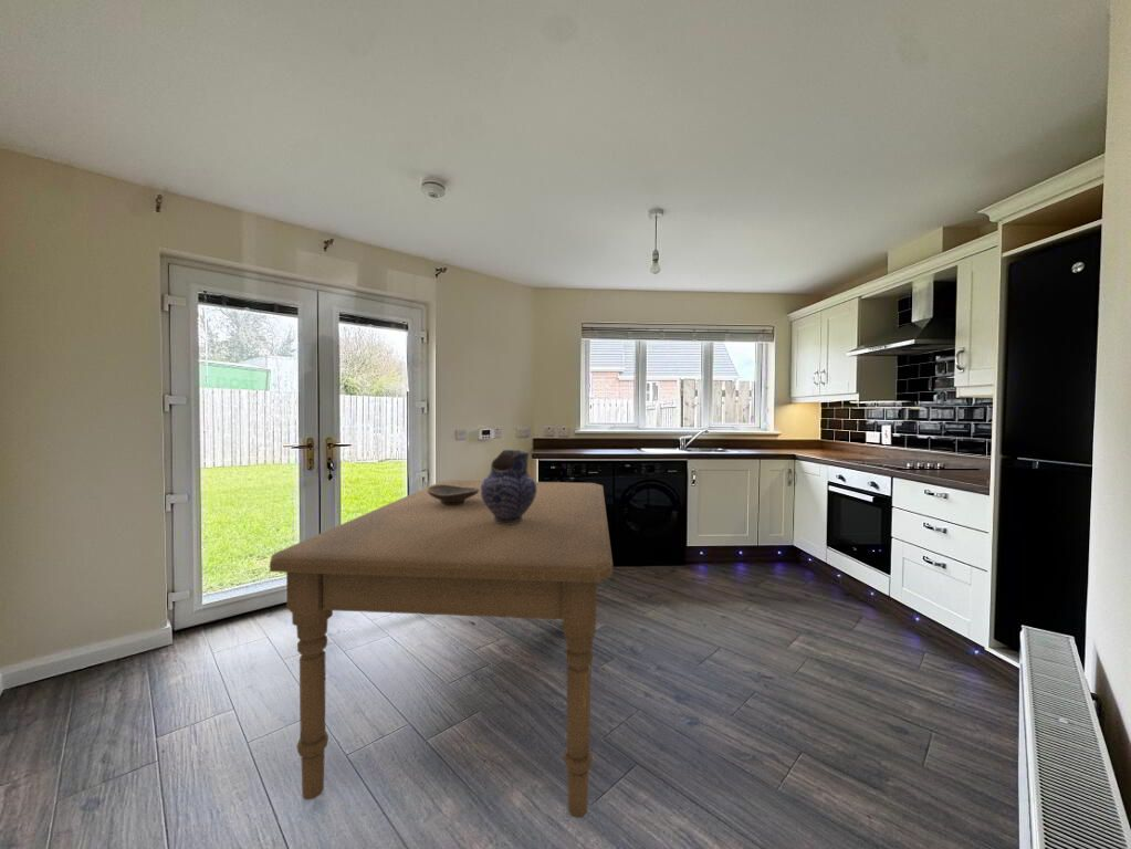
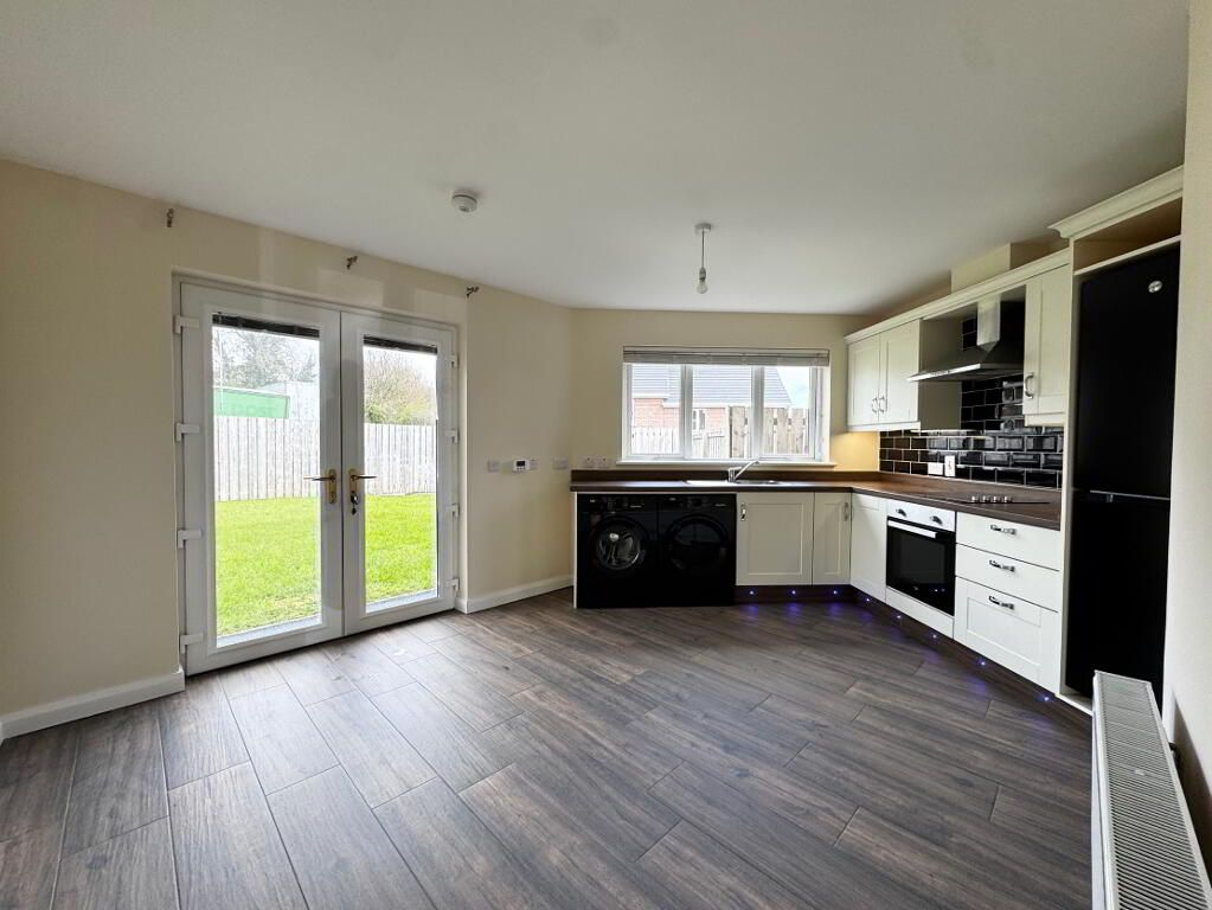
- pottery (509, 485)
- dining table (492, 590)
- decorative bowl (453, 494)
